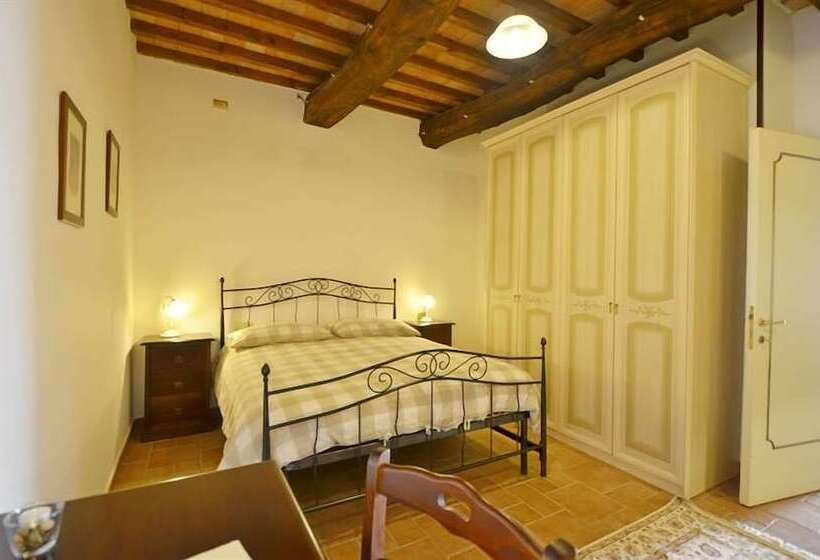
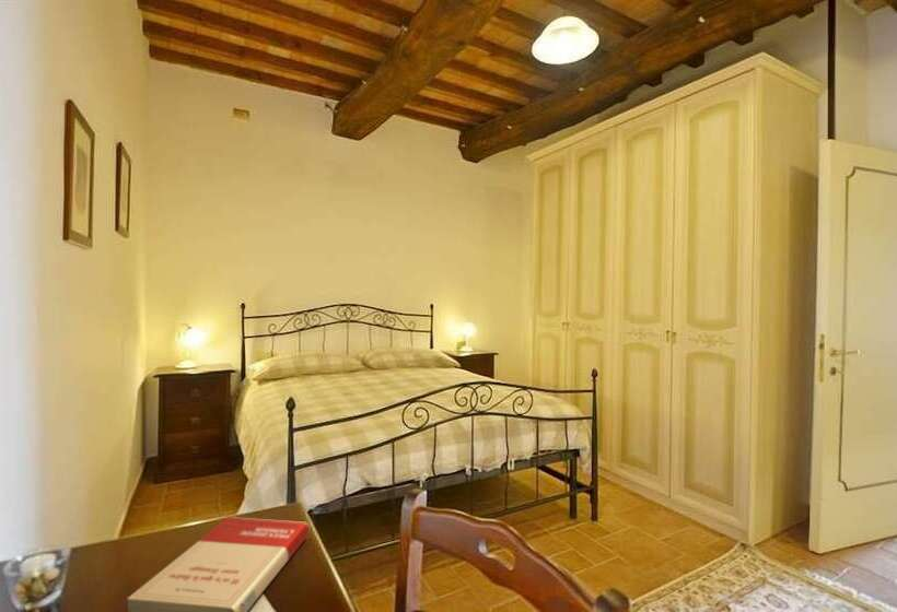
+ book (231, 563)
